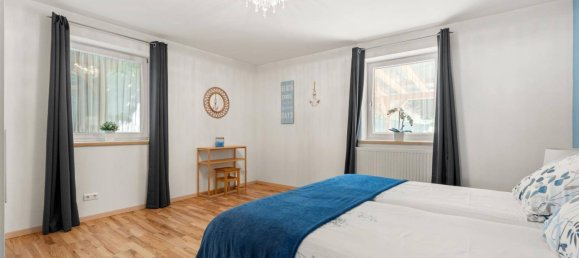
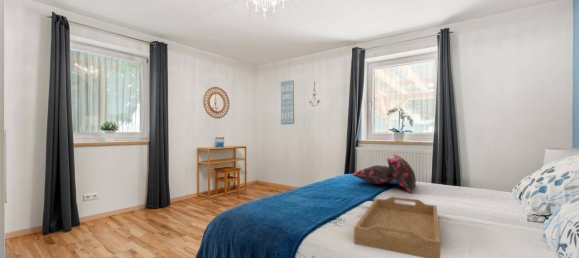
+ cushion (383, 169)
+ serving tray (400, 220)
